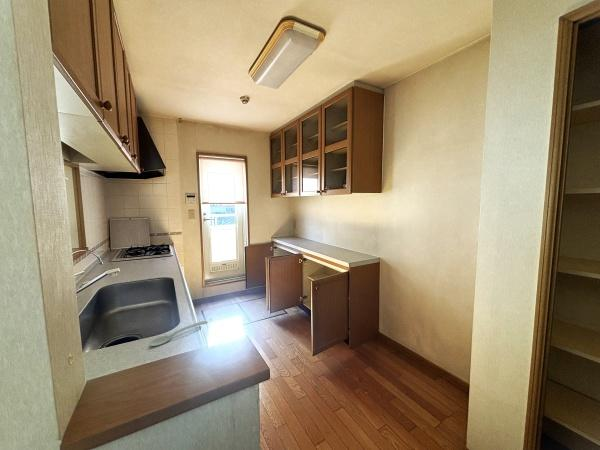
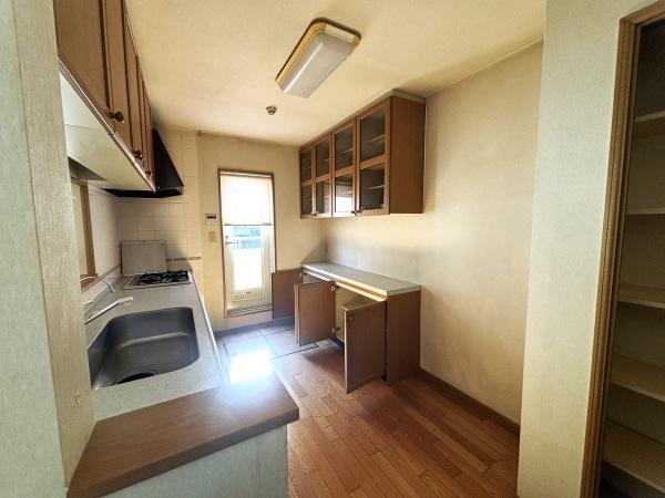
- spoon (180, 331)
